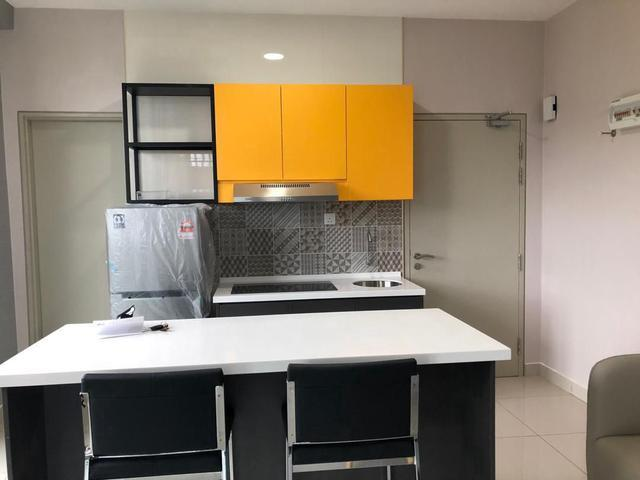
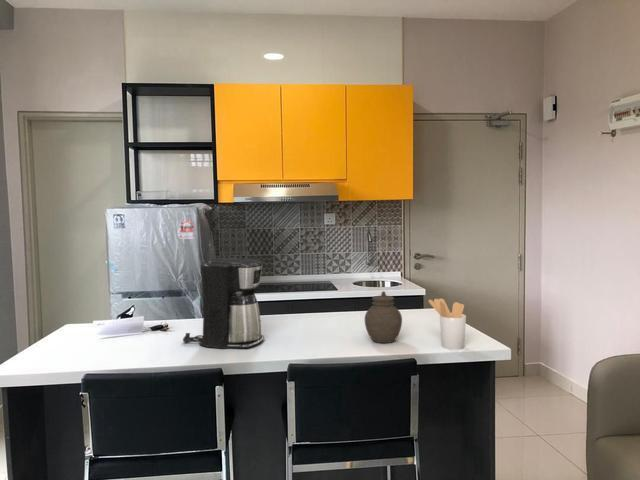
+ utensil holder (447, 322)
+ coffee maker (227, 299)
+ jar (383, 316)
